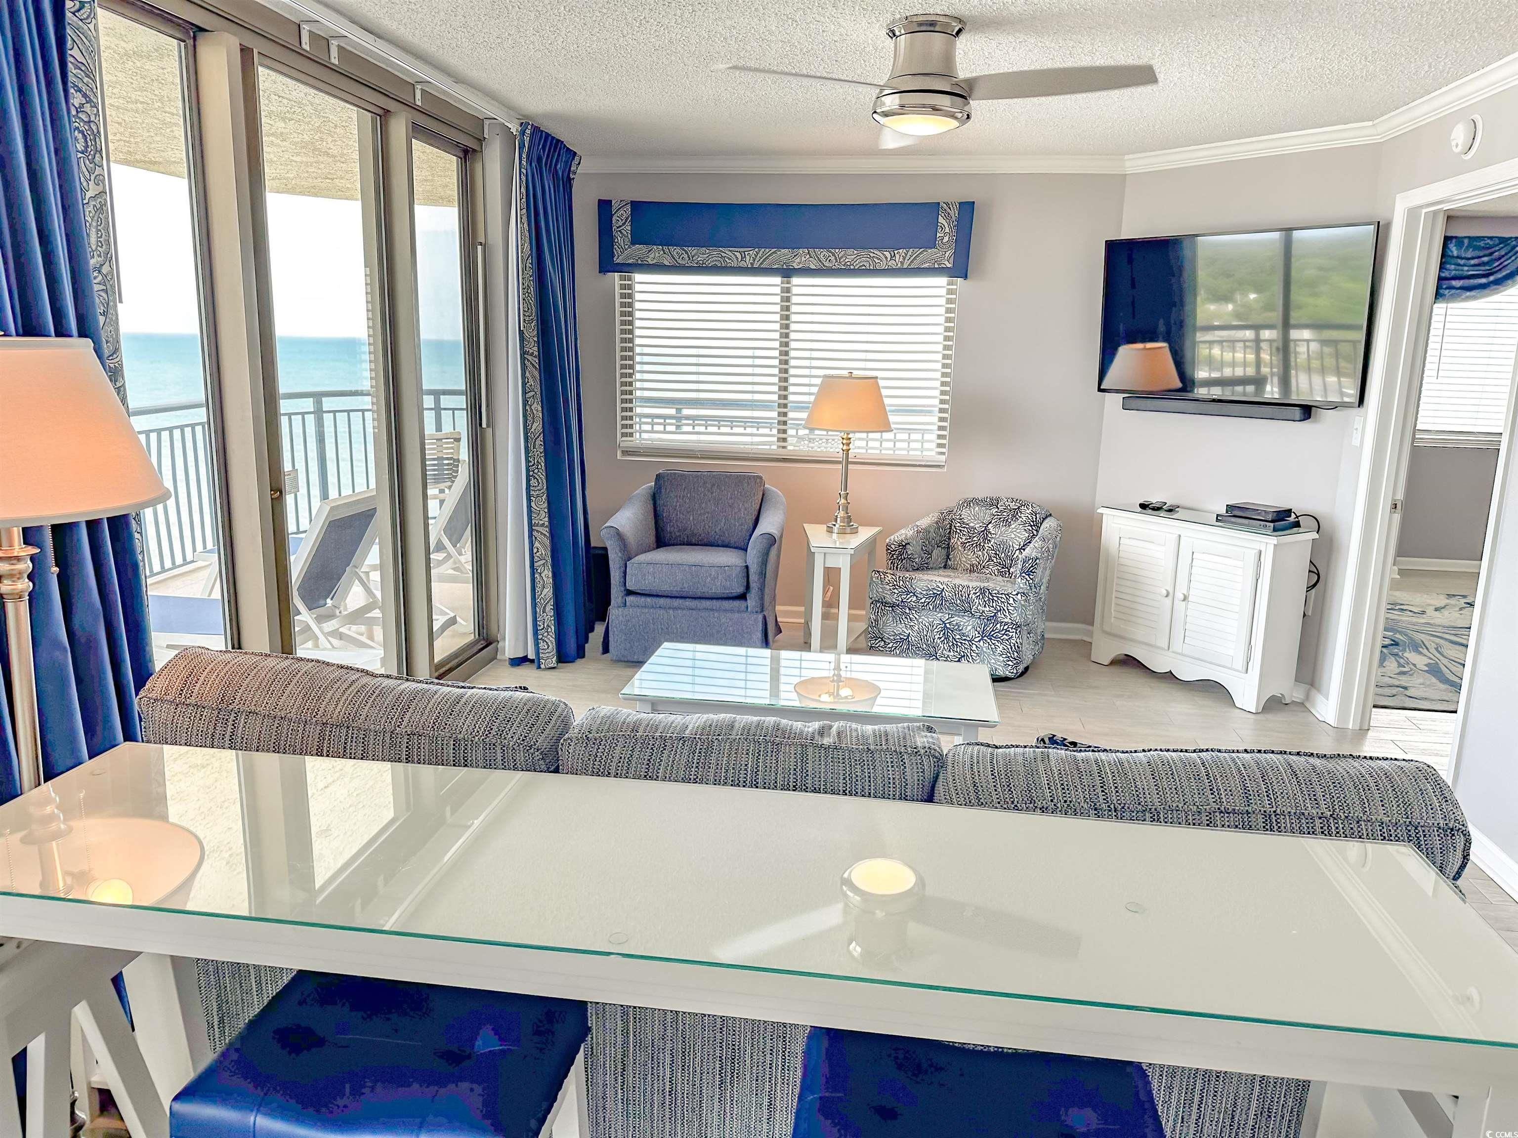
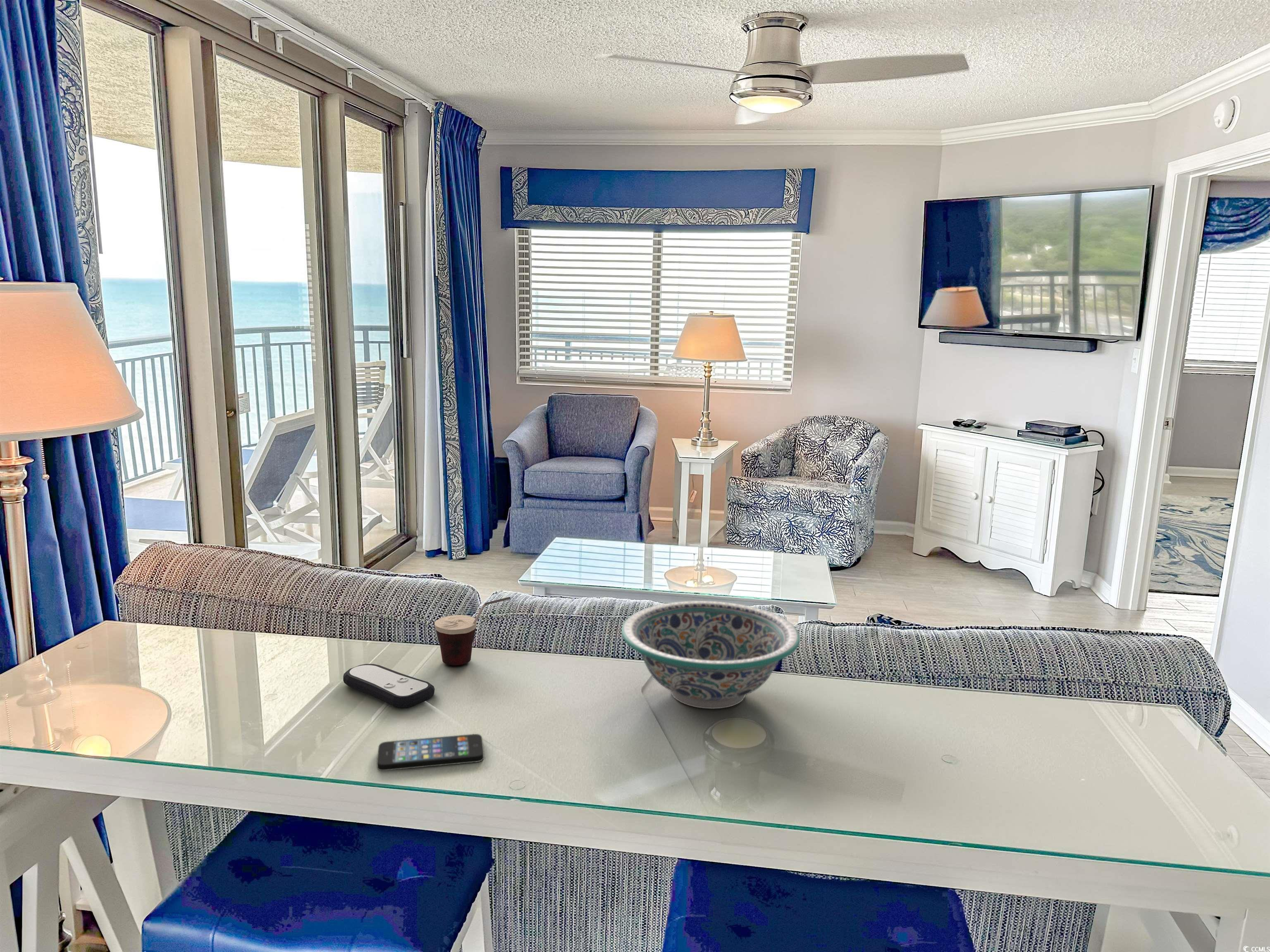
+ remote control (386, 684)
+ smartphone (431, 752)
+ decorative bowl (709, 661)
+ cup (473, 628)
